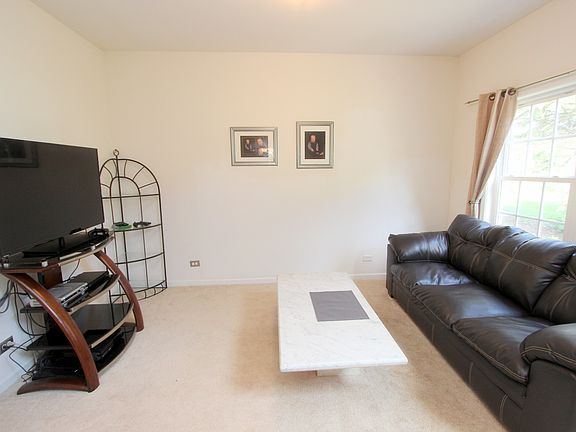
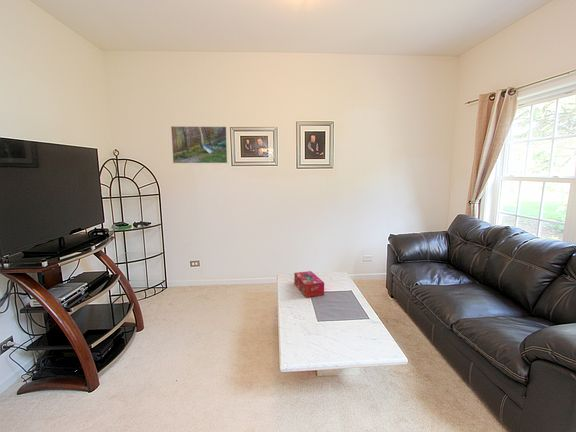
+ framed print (199, 145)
+ tissue box (308, 283)
